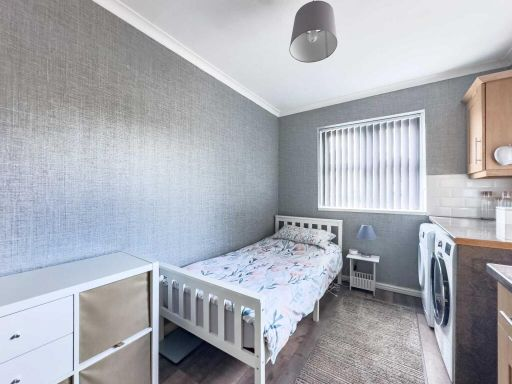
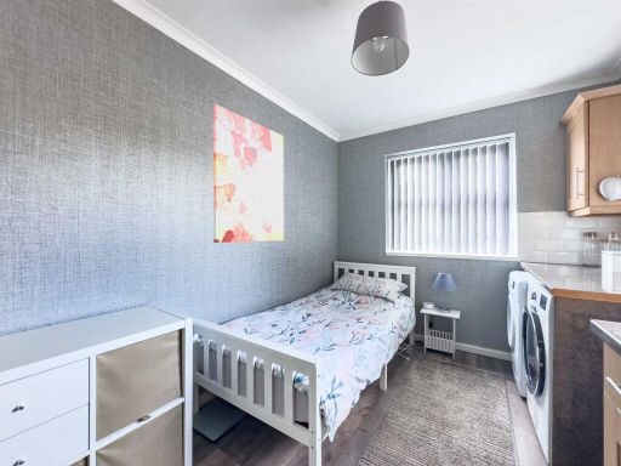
+ wall art (252, 181)
